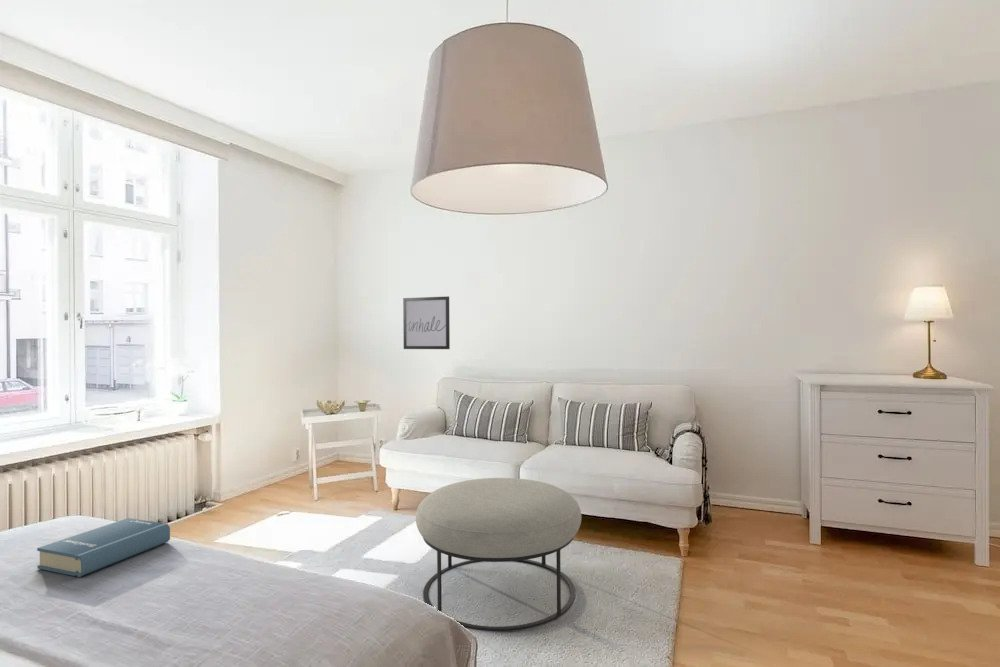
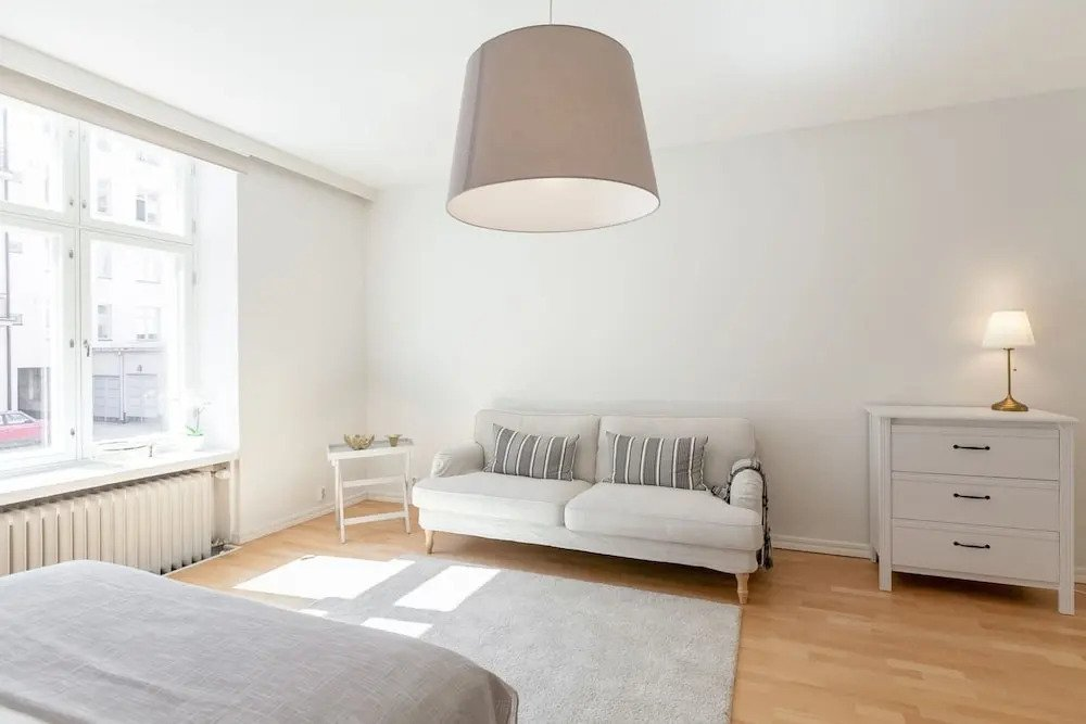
- wall art (426, 323)
- hardback book (107, 545)
- ottoman (499, 540)
